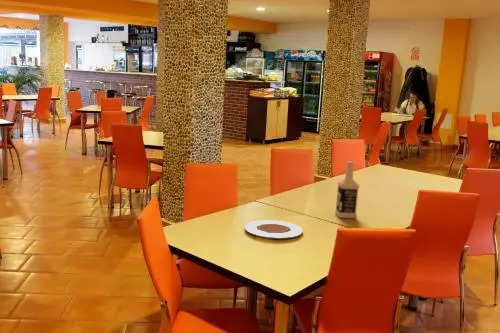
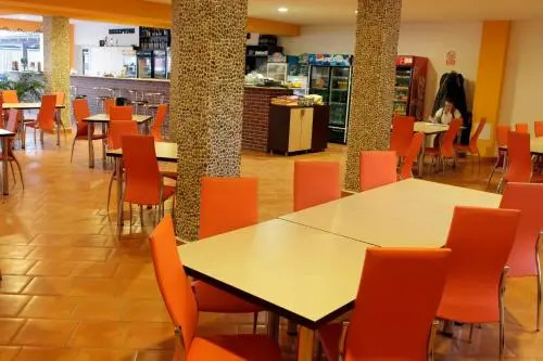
- plate (273, 228)
- vodka (347, 189)
